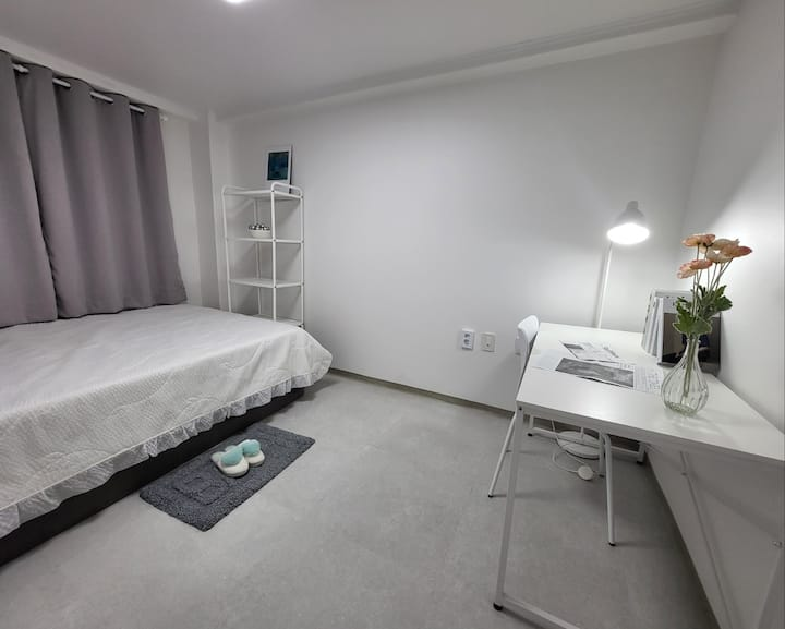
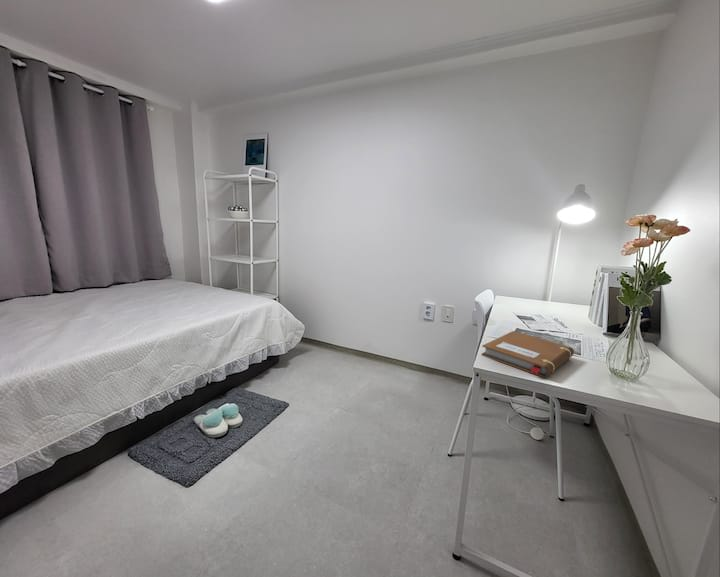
+ notebook (527, 352)
